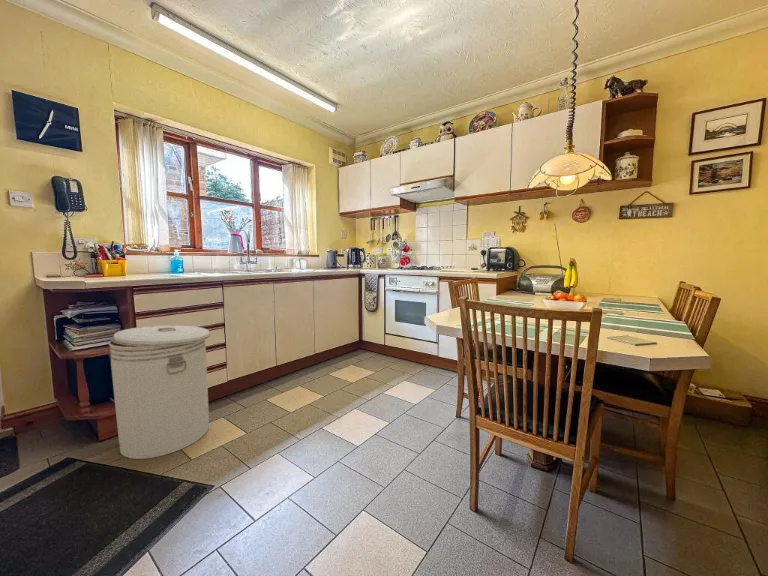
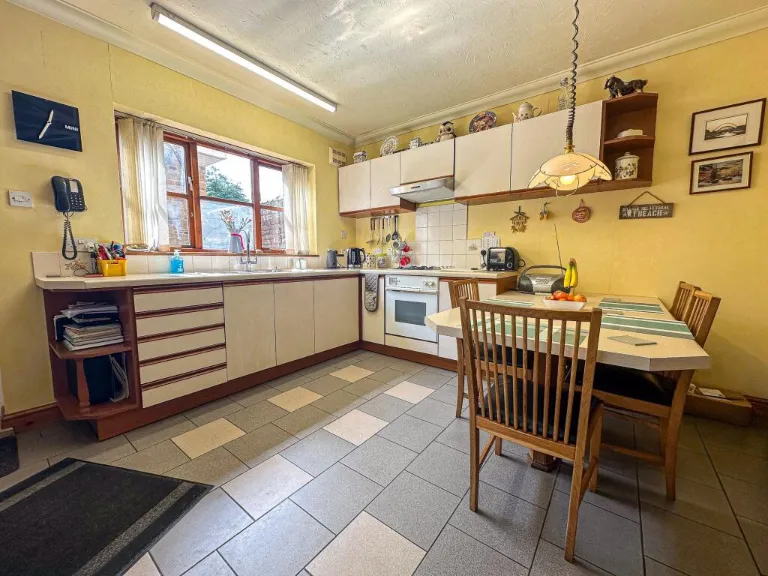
- can (166, 382)
